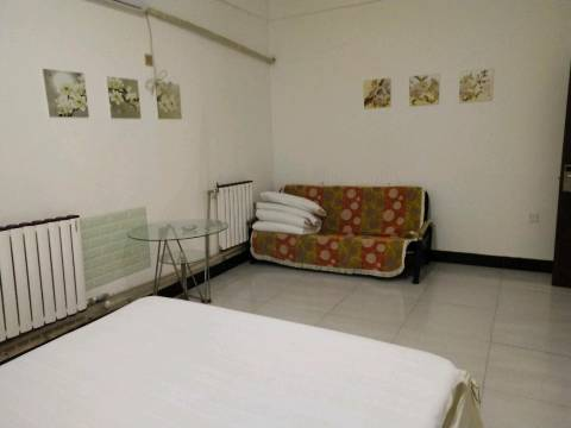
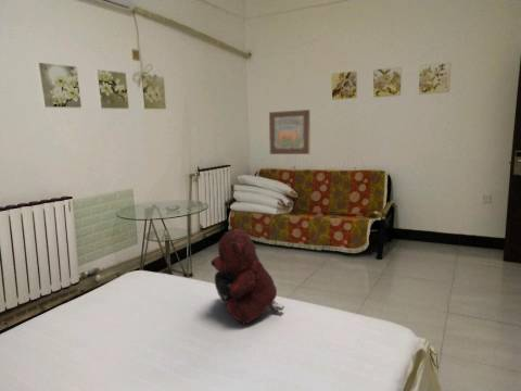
+ wall art (289, 133)
+ teddy bear (247, 270)
